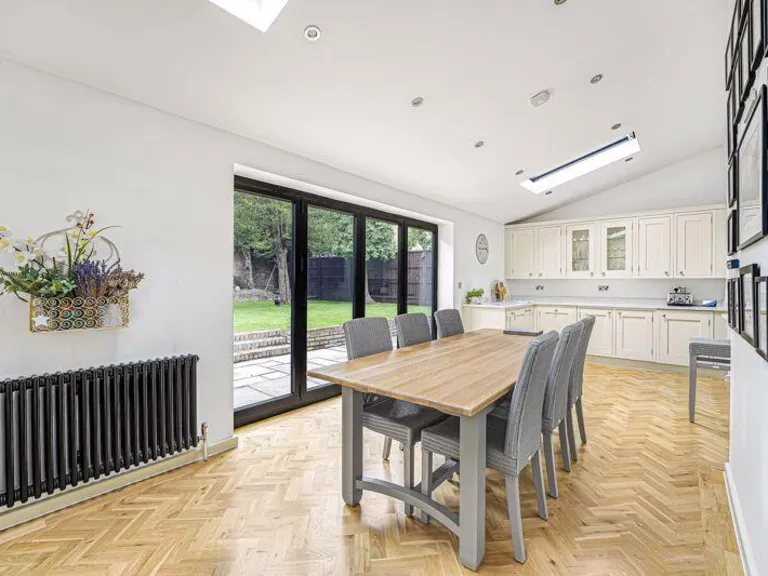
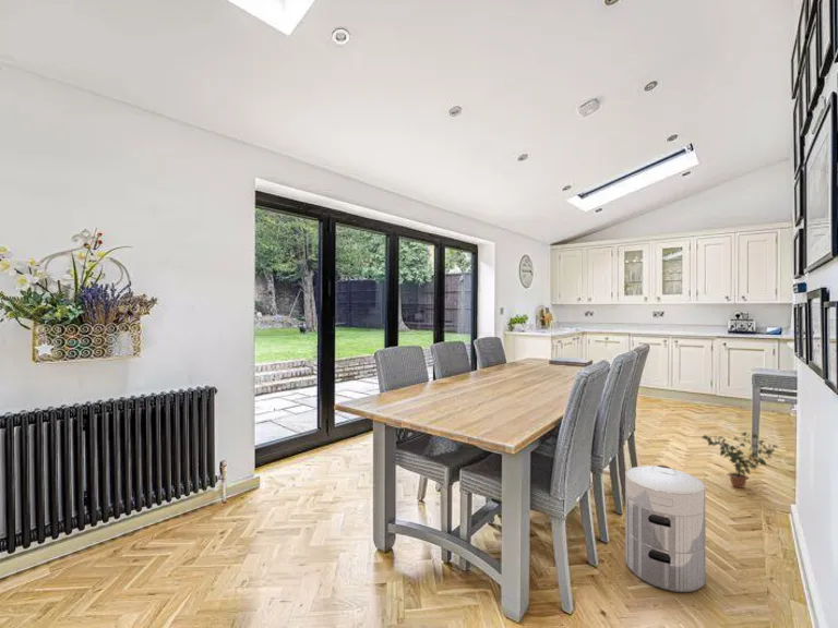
+ potted plant (739, 458)
+ waste bin (663, 518)
